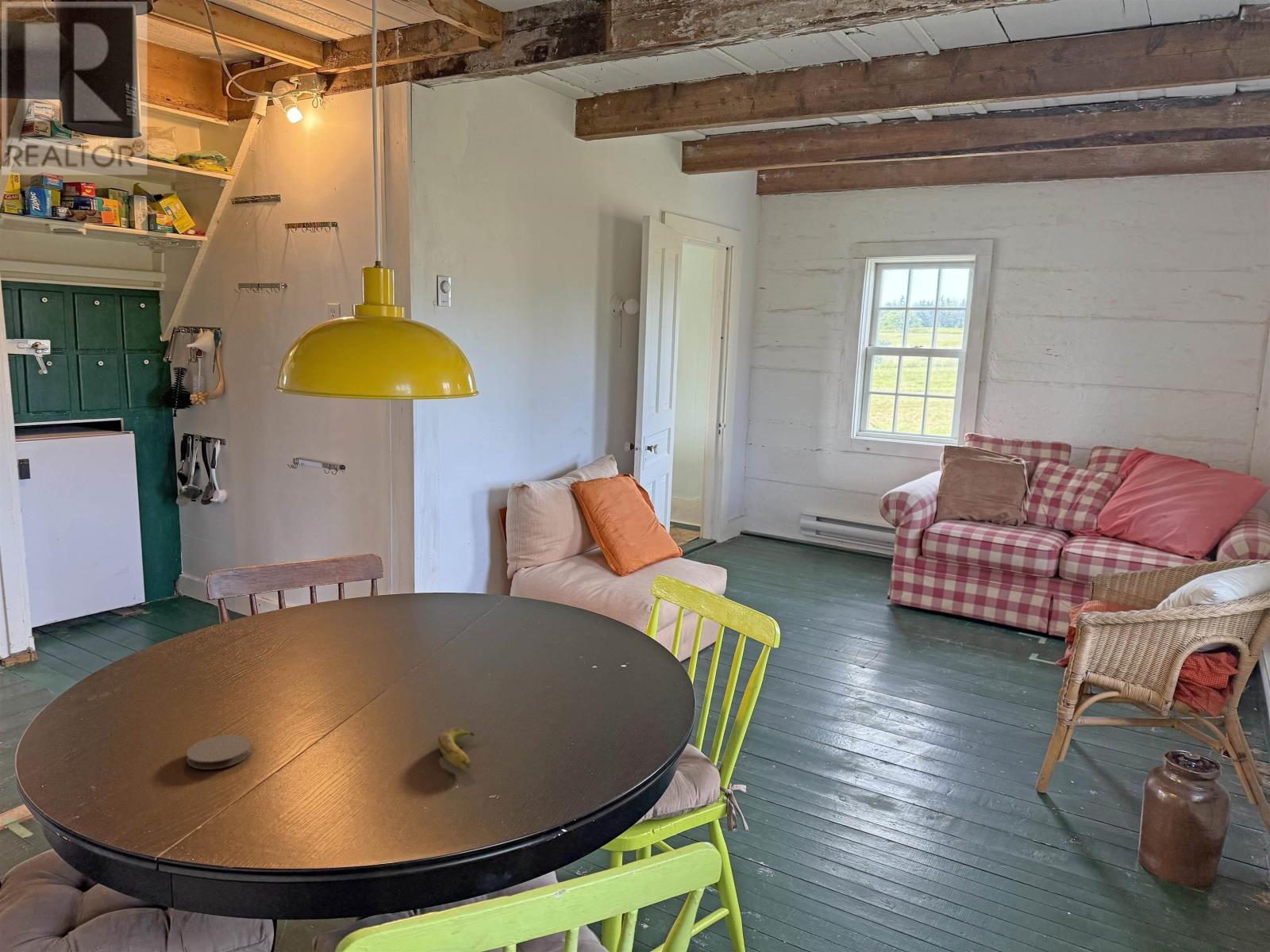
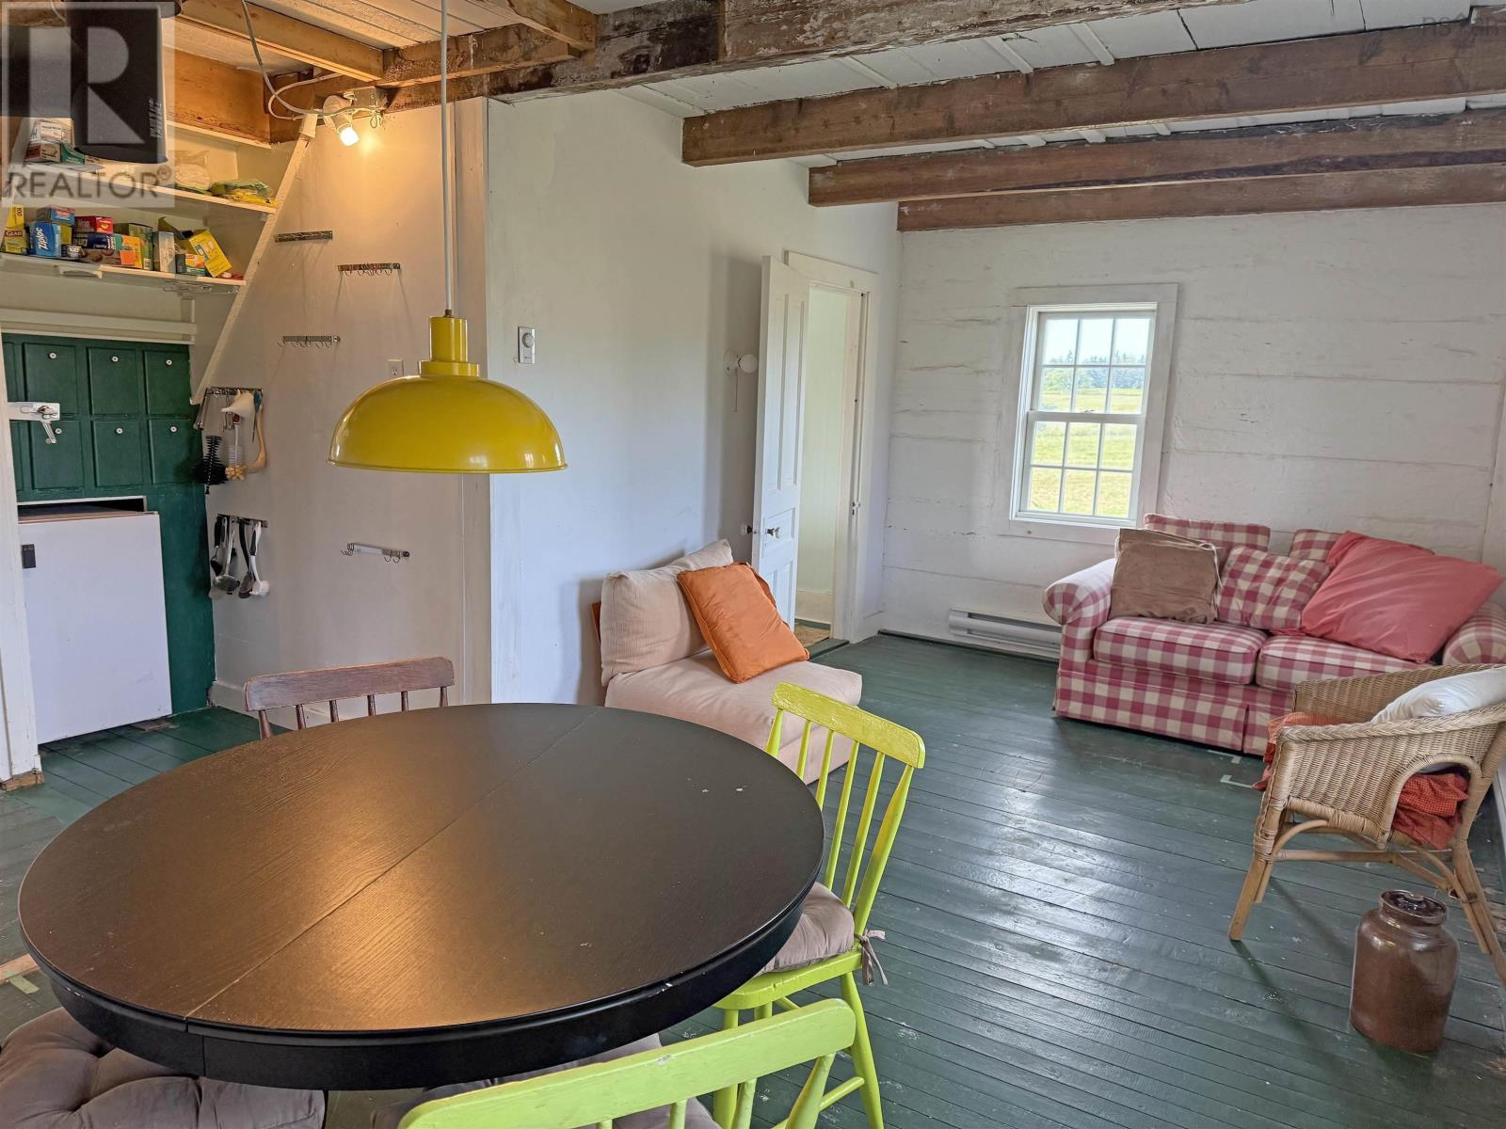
- coaster (219, 751)
- banana (458, 747)
